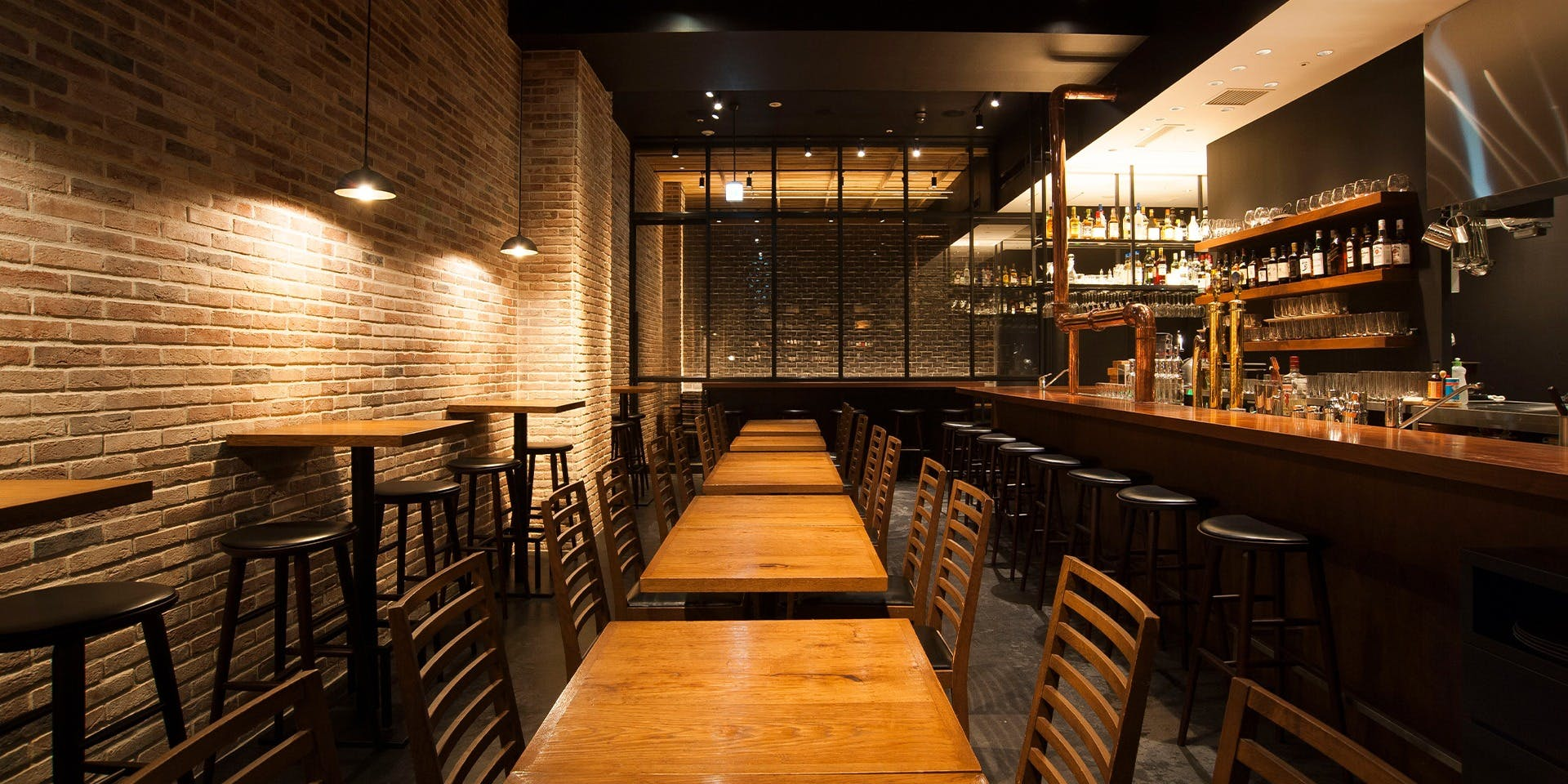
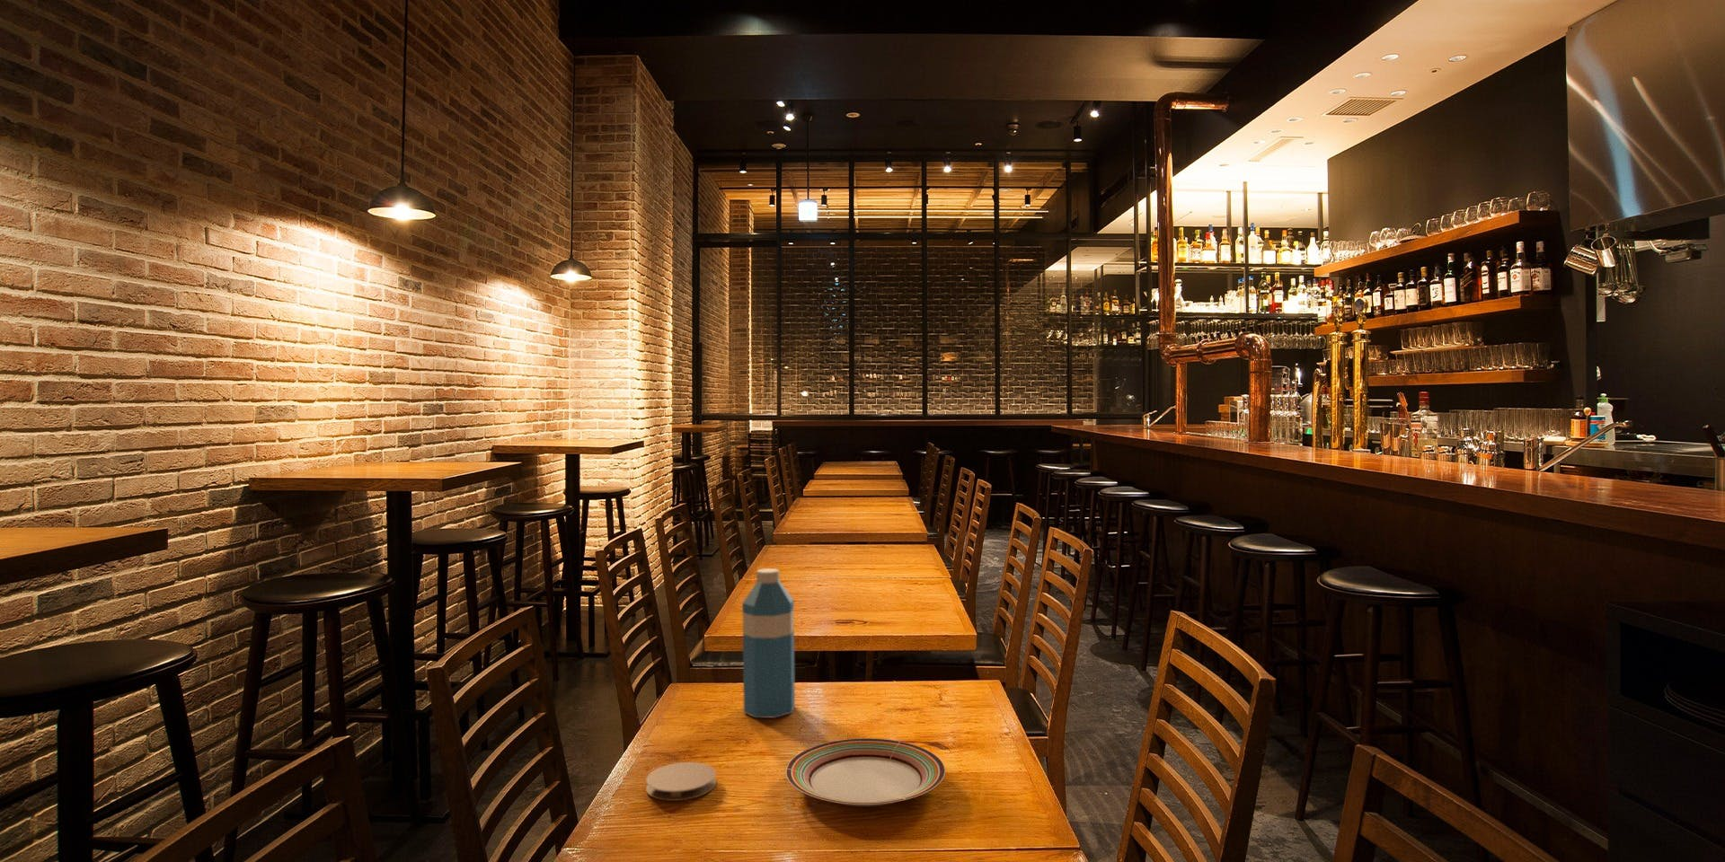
+ water bottle (768, 639)
+ plate (865, 775)
+ coaster (681, 781)
